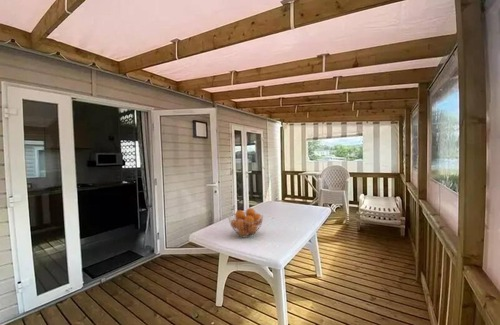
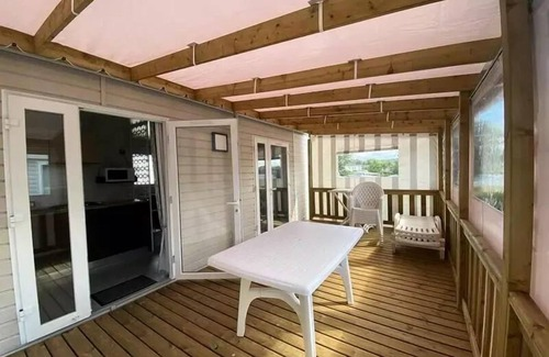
- fruit basket (246, 222)
